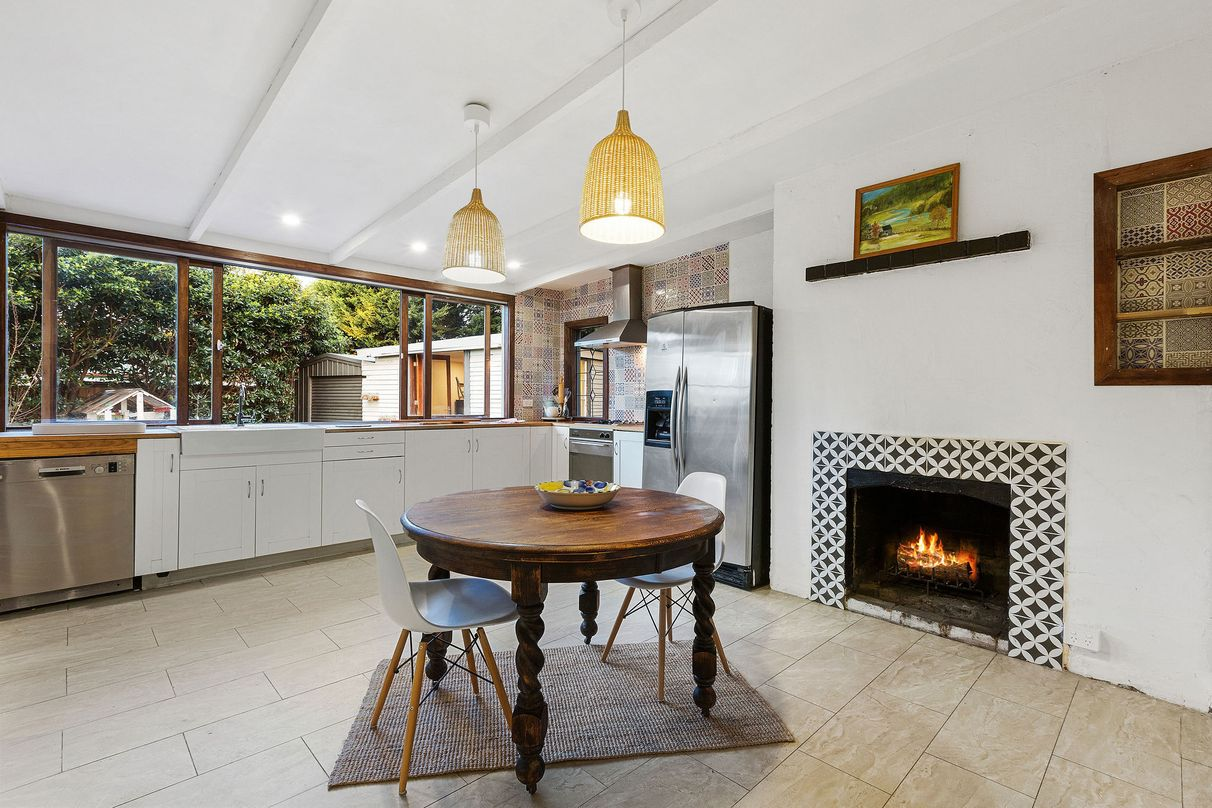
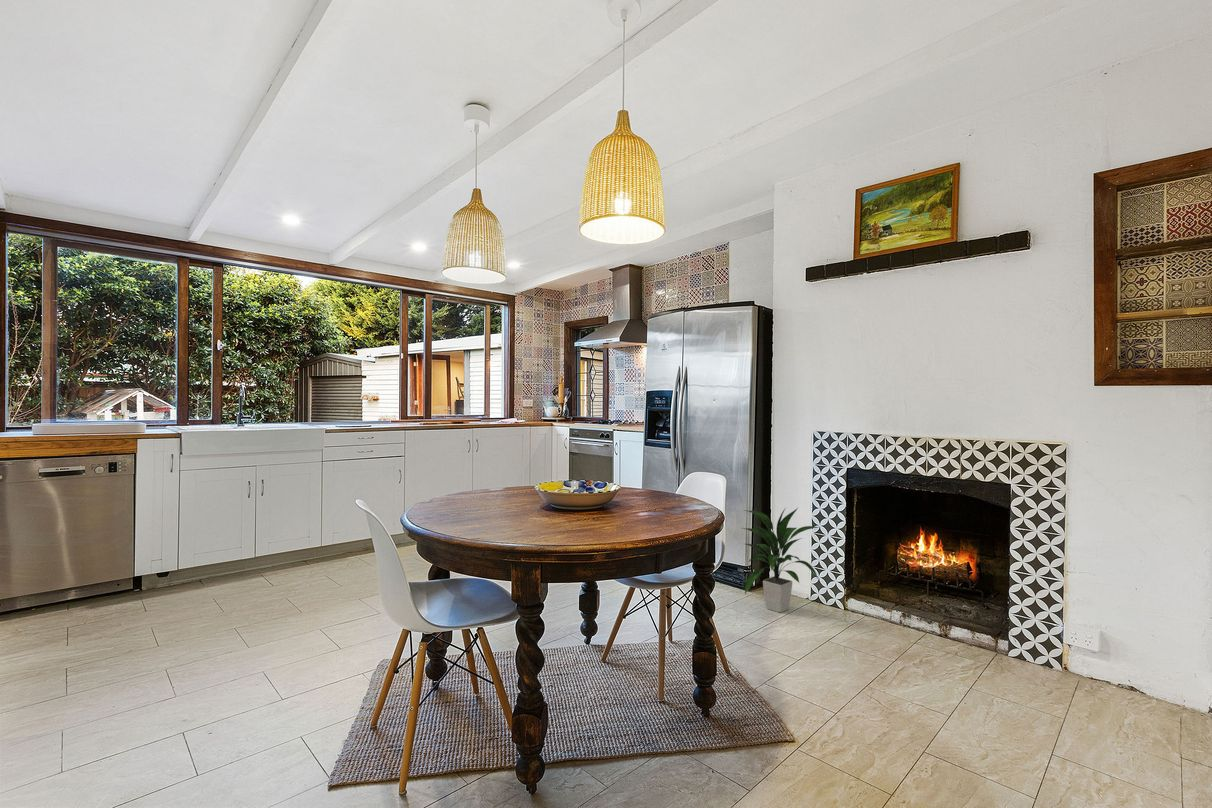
+ indoor plant (773, 556)
